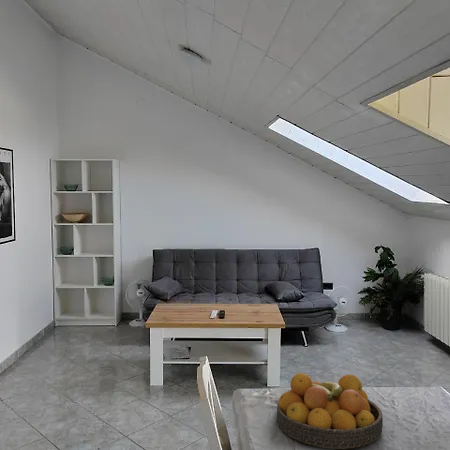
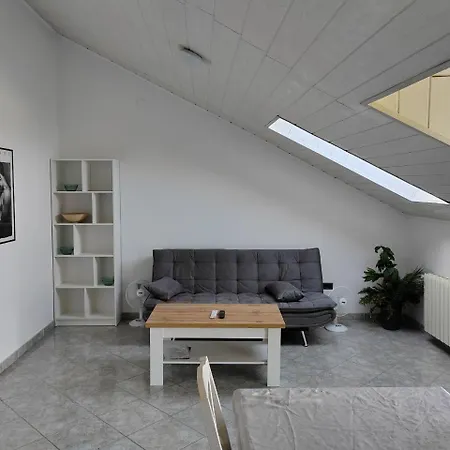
- fruit bowl (328, 400)
